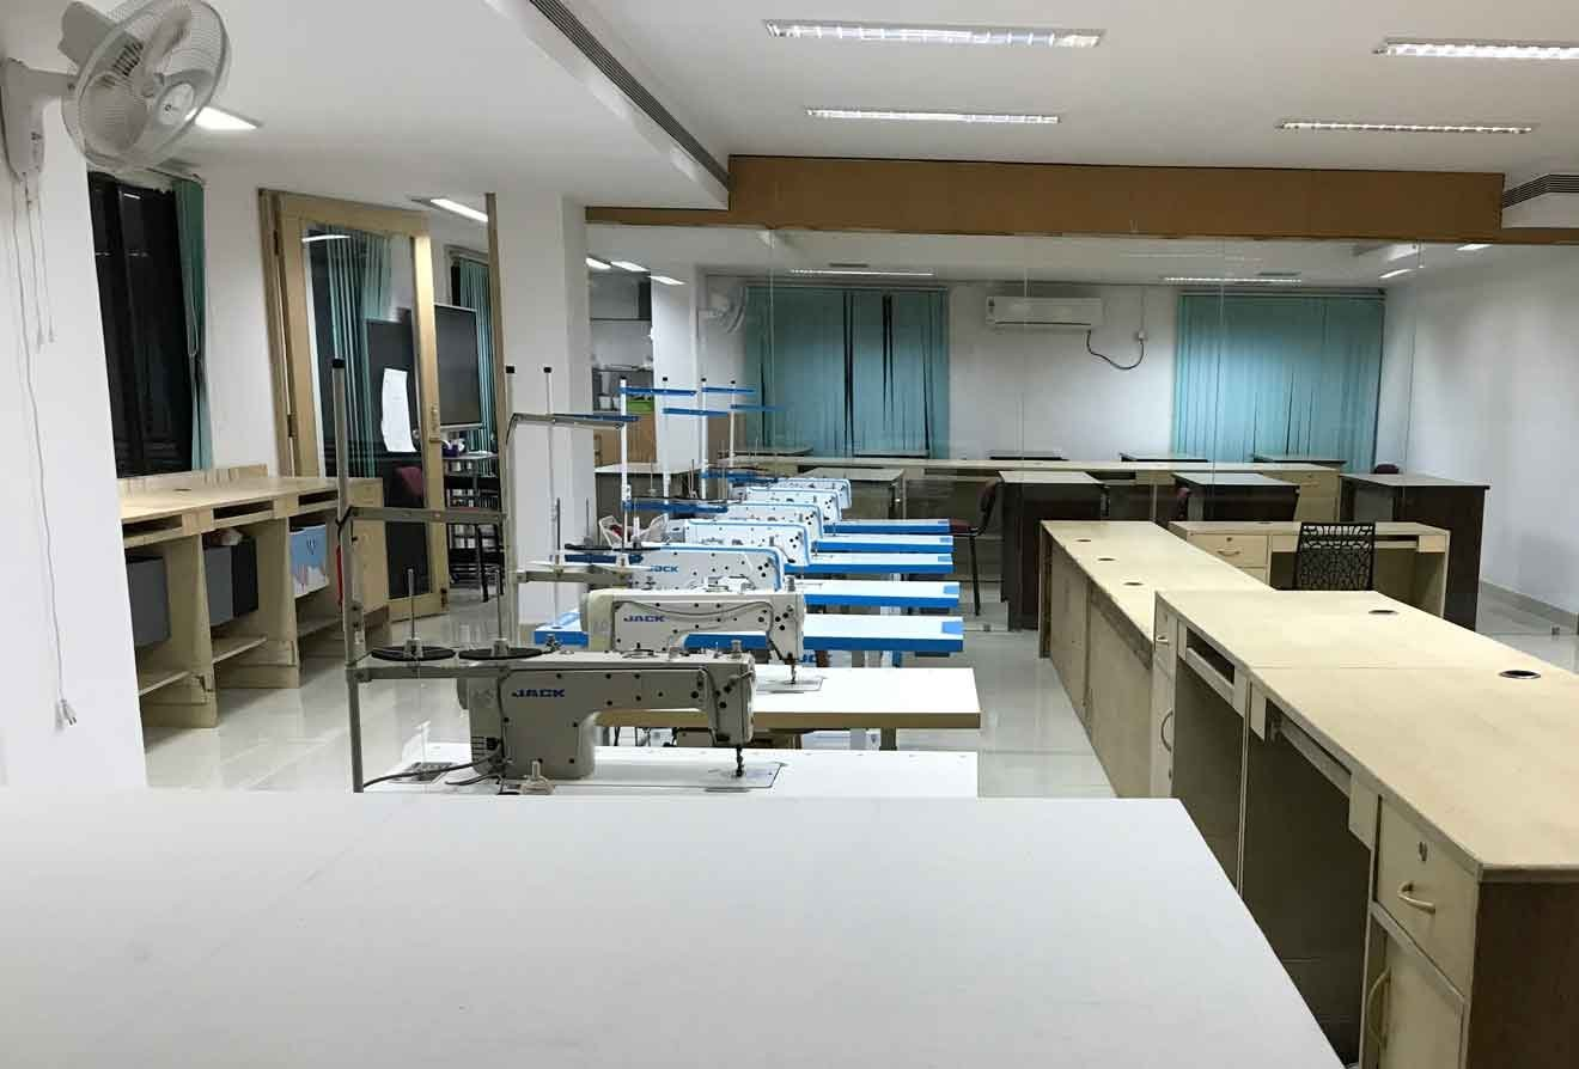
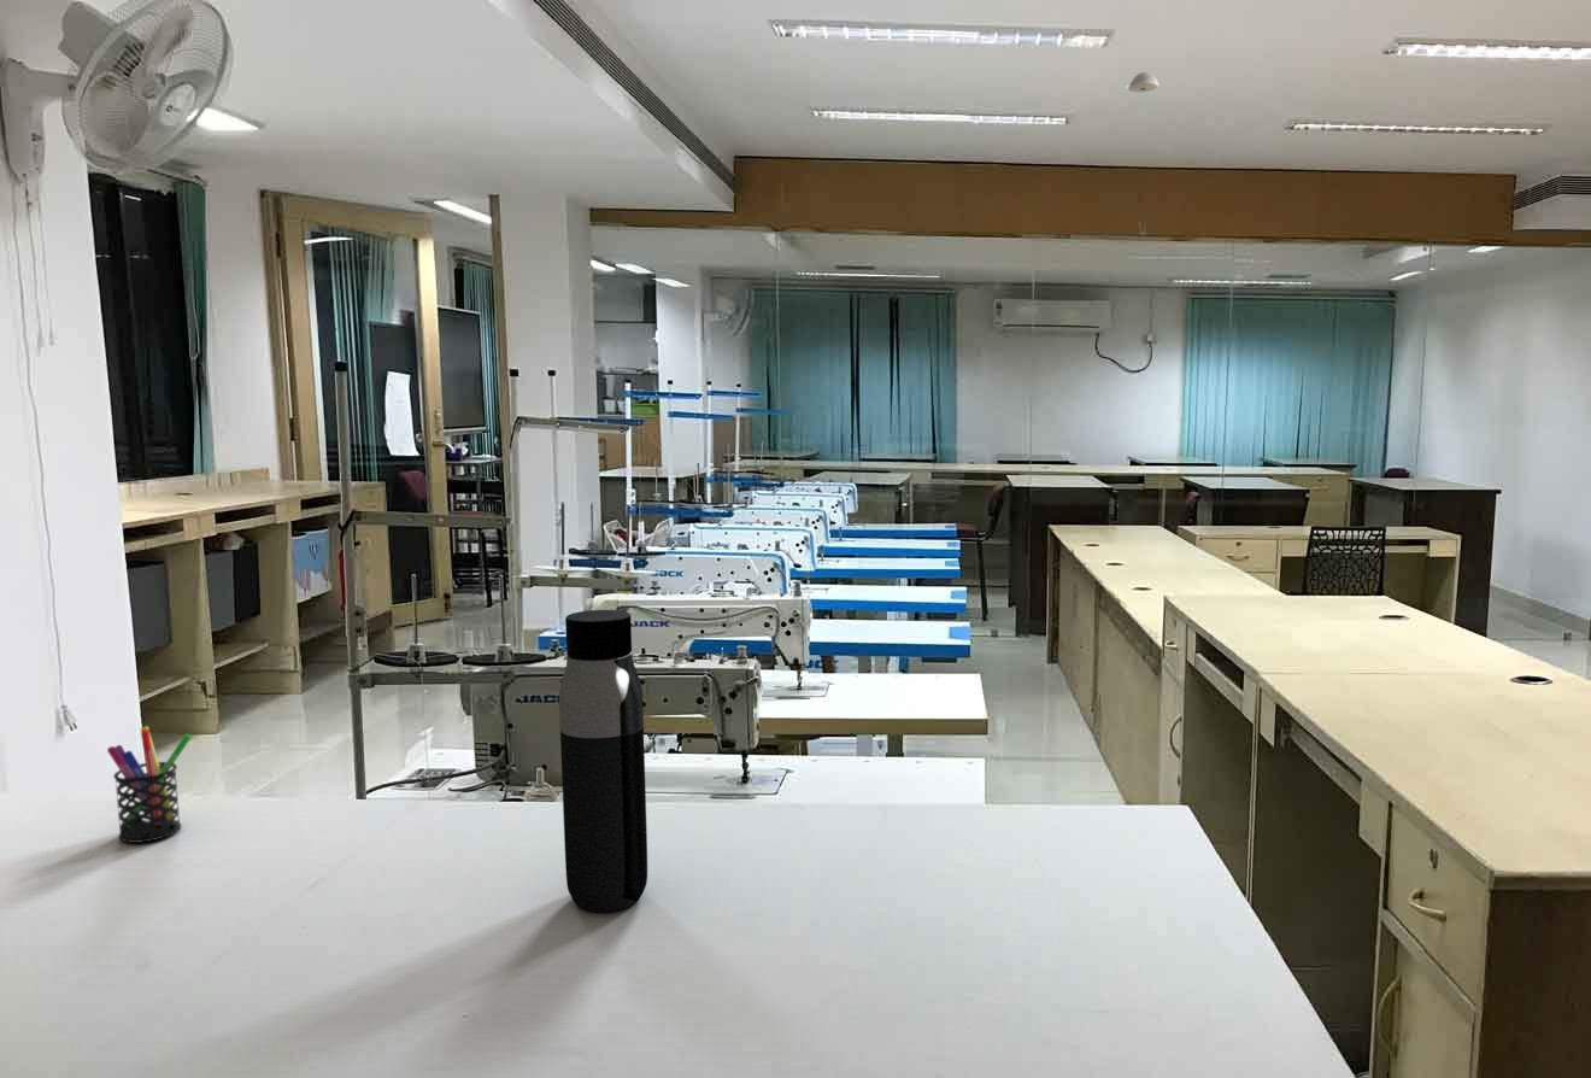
+ pen holder (153, 778)
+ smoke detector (1143, 81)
+ water bottle (603, 758)
